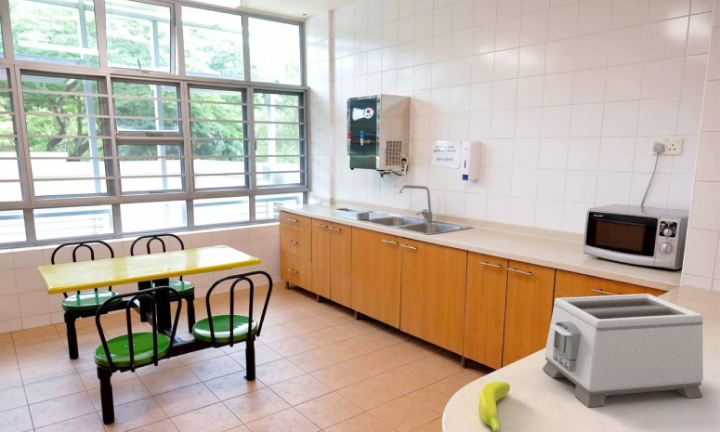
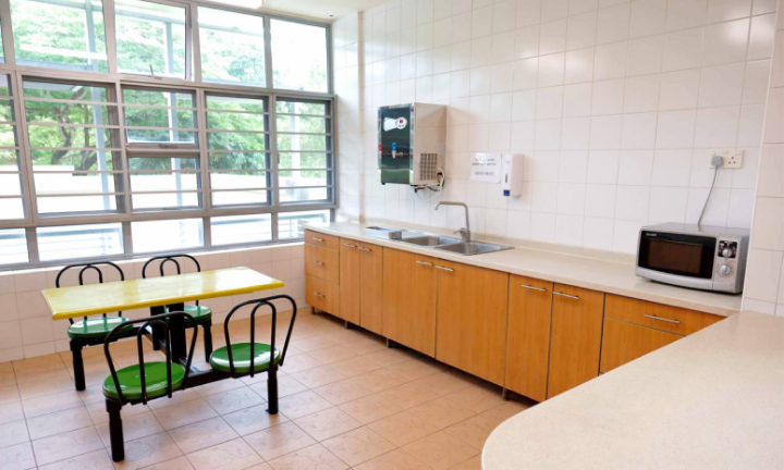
- banana (496, 401)
- toaster (616, 344)
